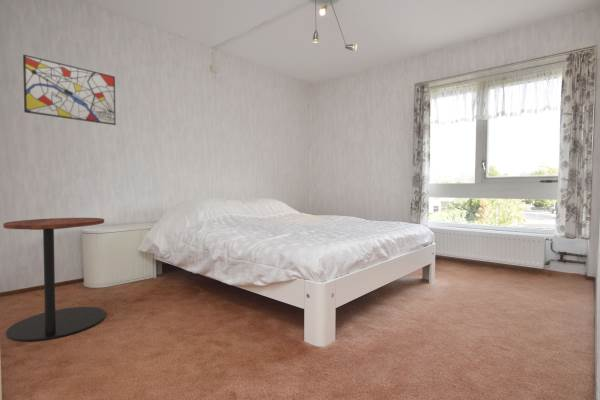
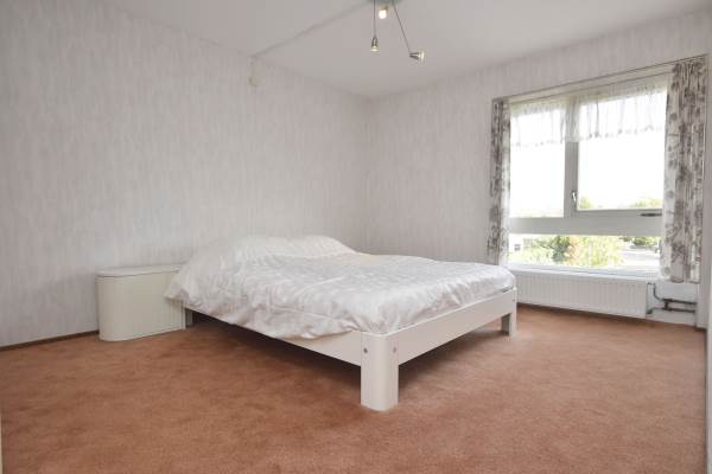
- wall art (73, 92)
- side table (54, 272)
